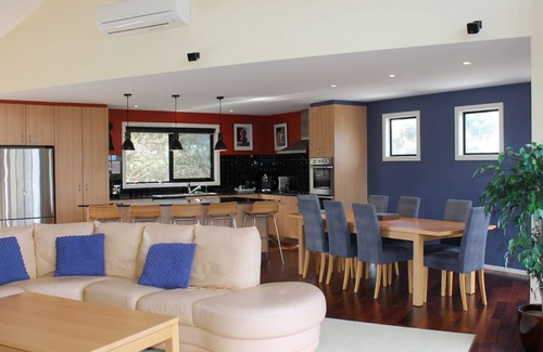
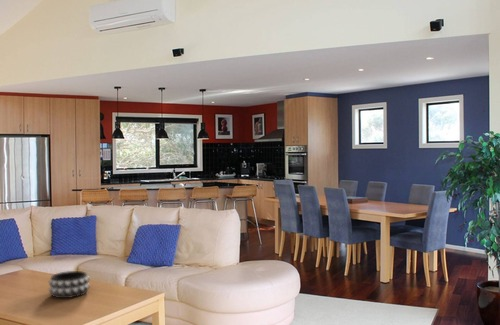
+ decorative bowl (69, 284)
